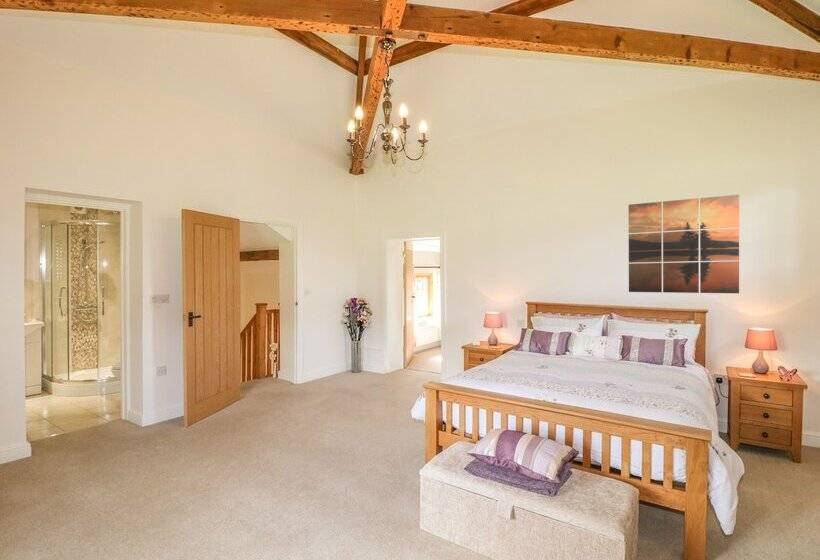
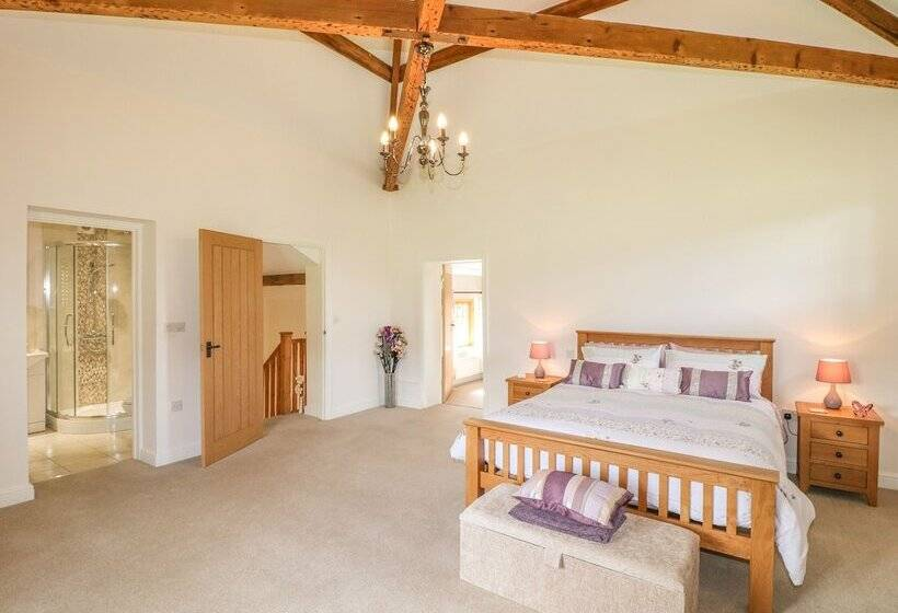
- wall art (680, 246)
